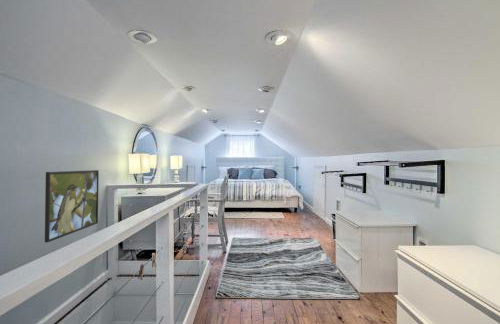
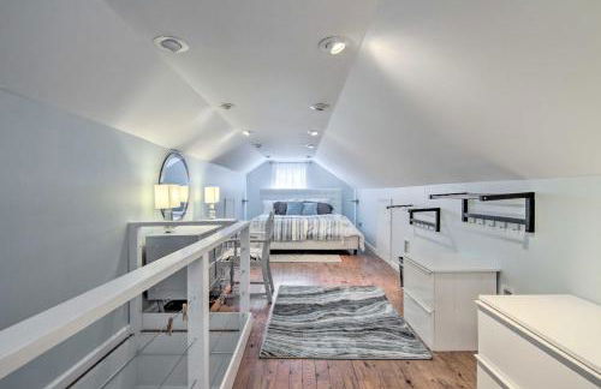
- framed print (75, 201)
